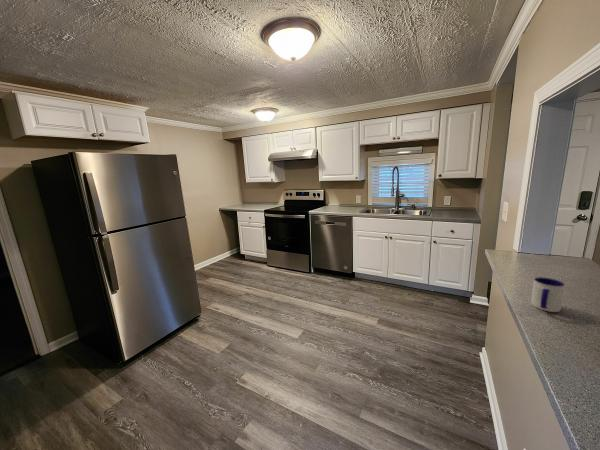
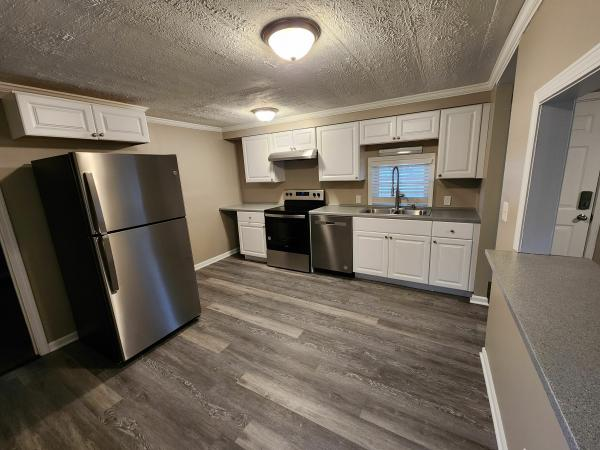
- mug (546, 295)
